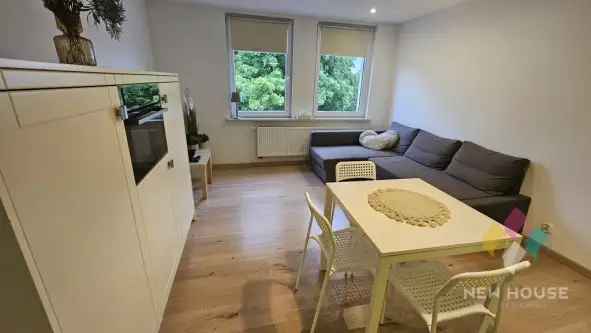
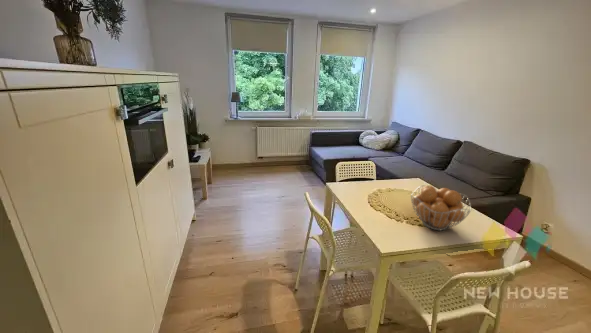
+ fruit basket (438, 207)
